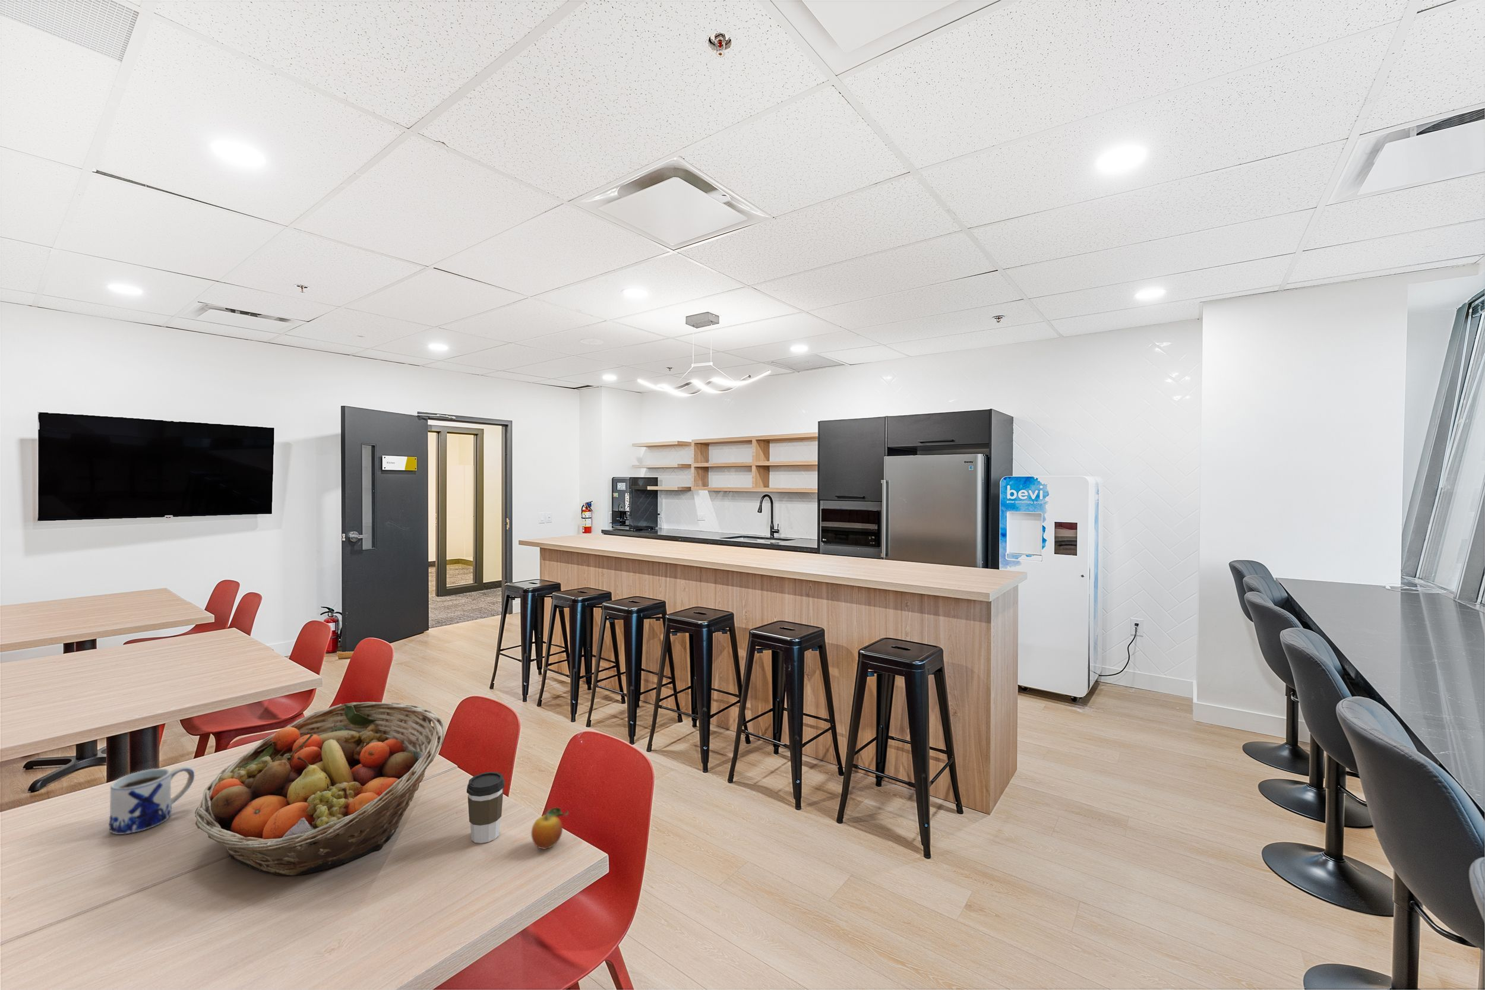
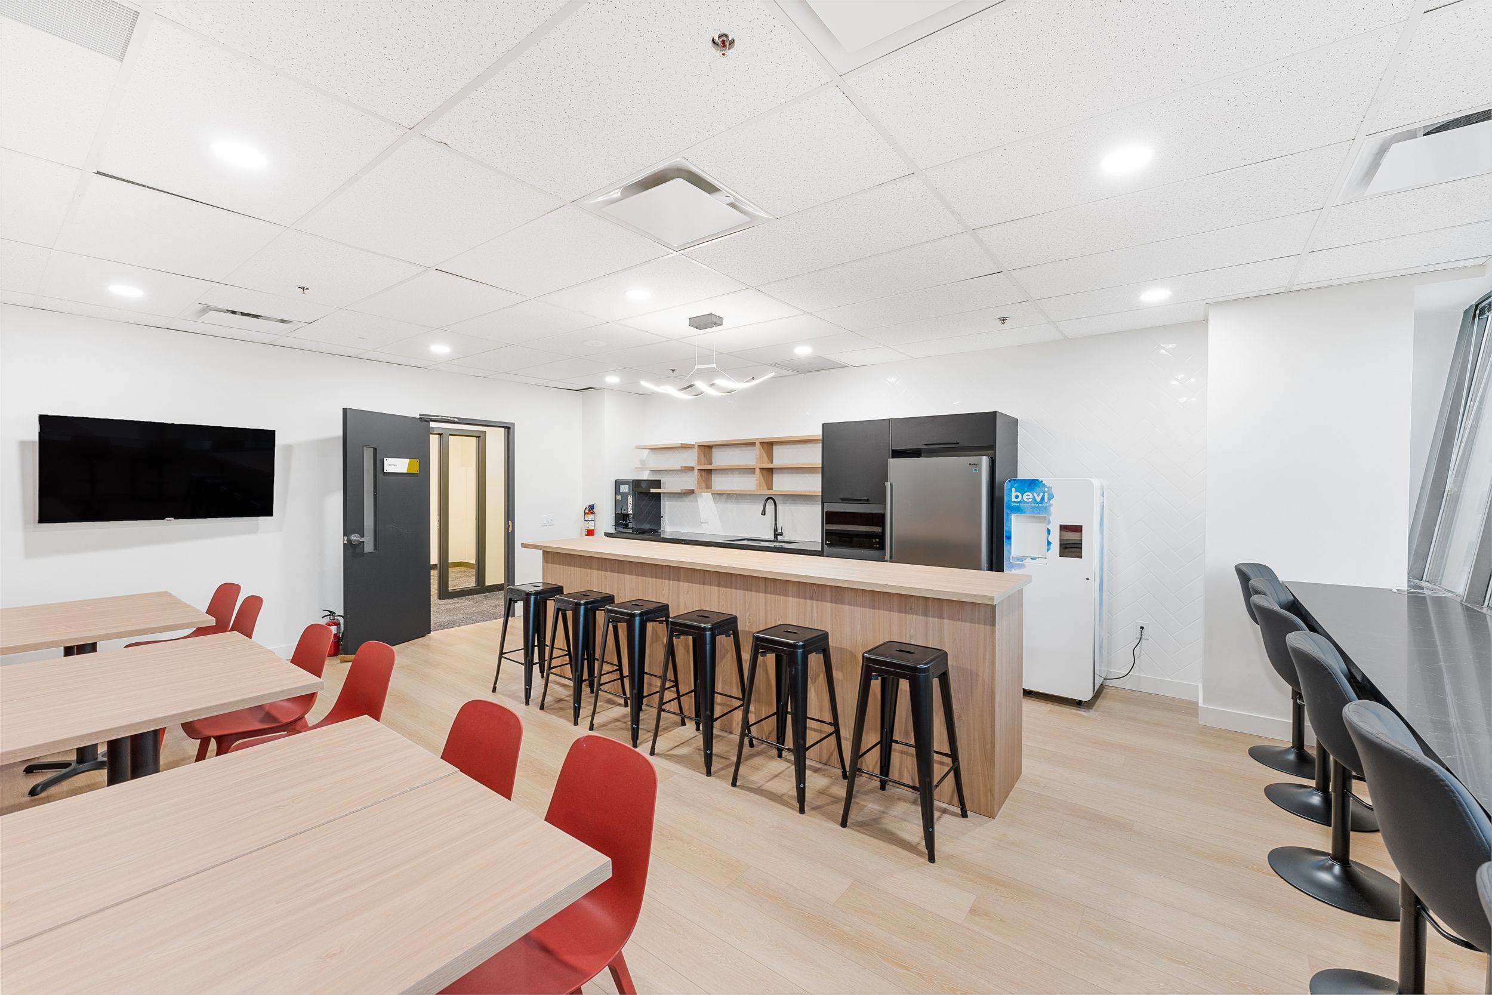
- mug (149, 797)
- fruit (554, 821)
- coffee cup (485, 807)
- fruit basket (329, 779)
